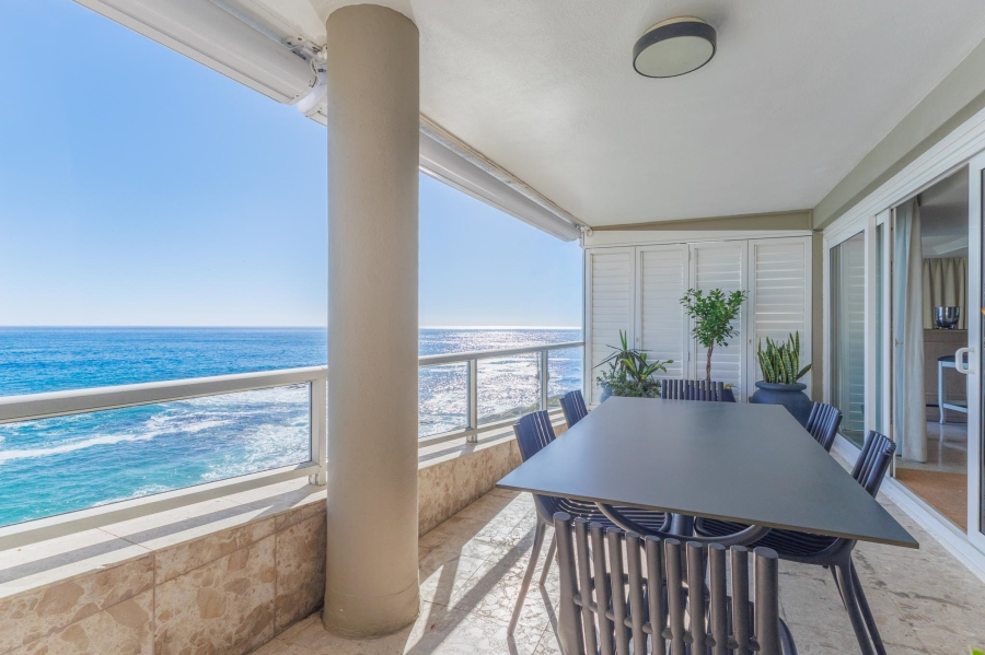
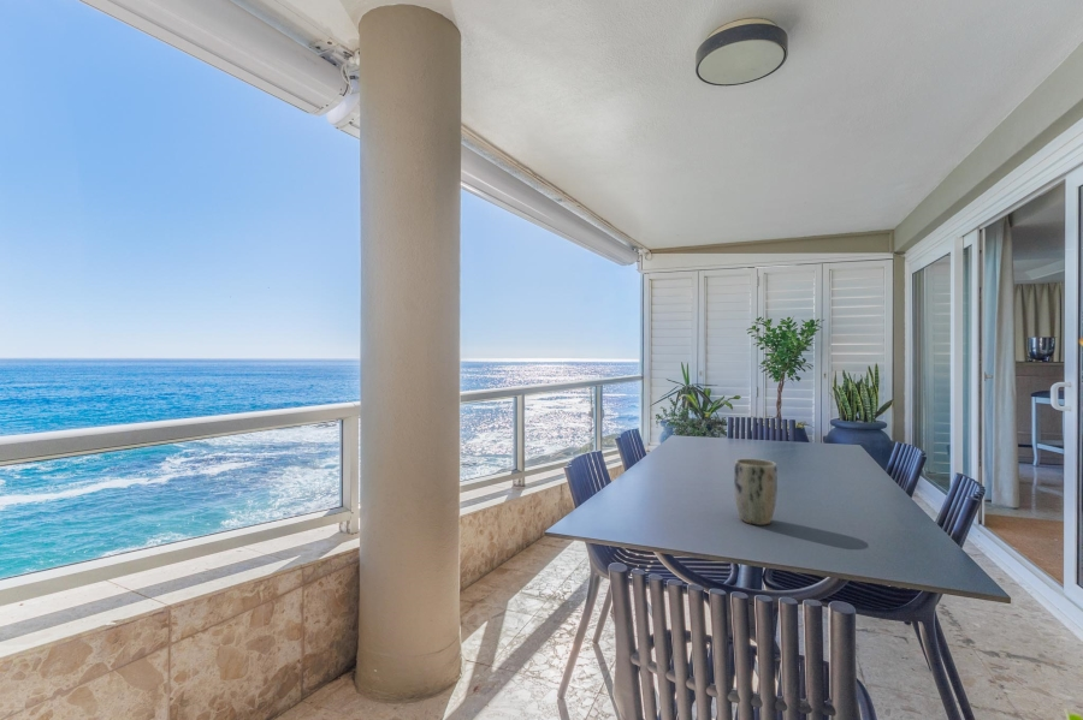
+ plant pot (754, 490)
